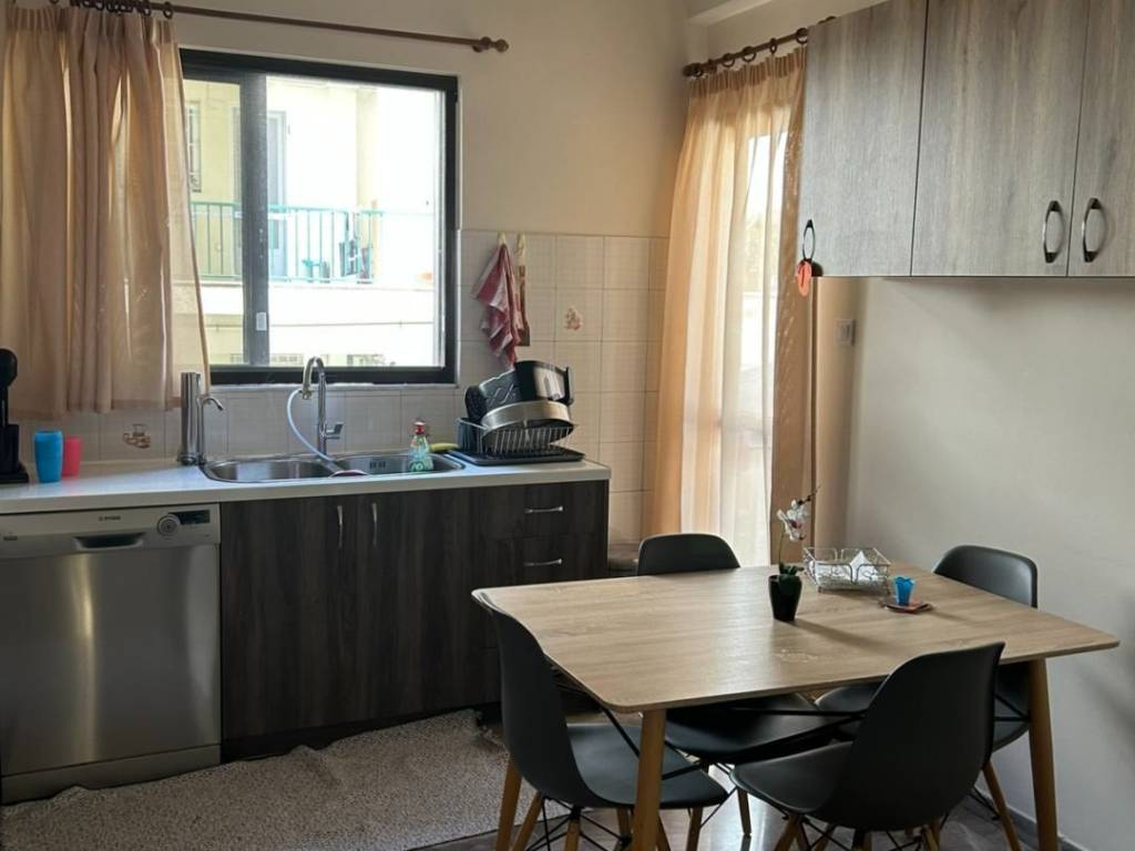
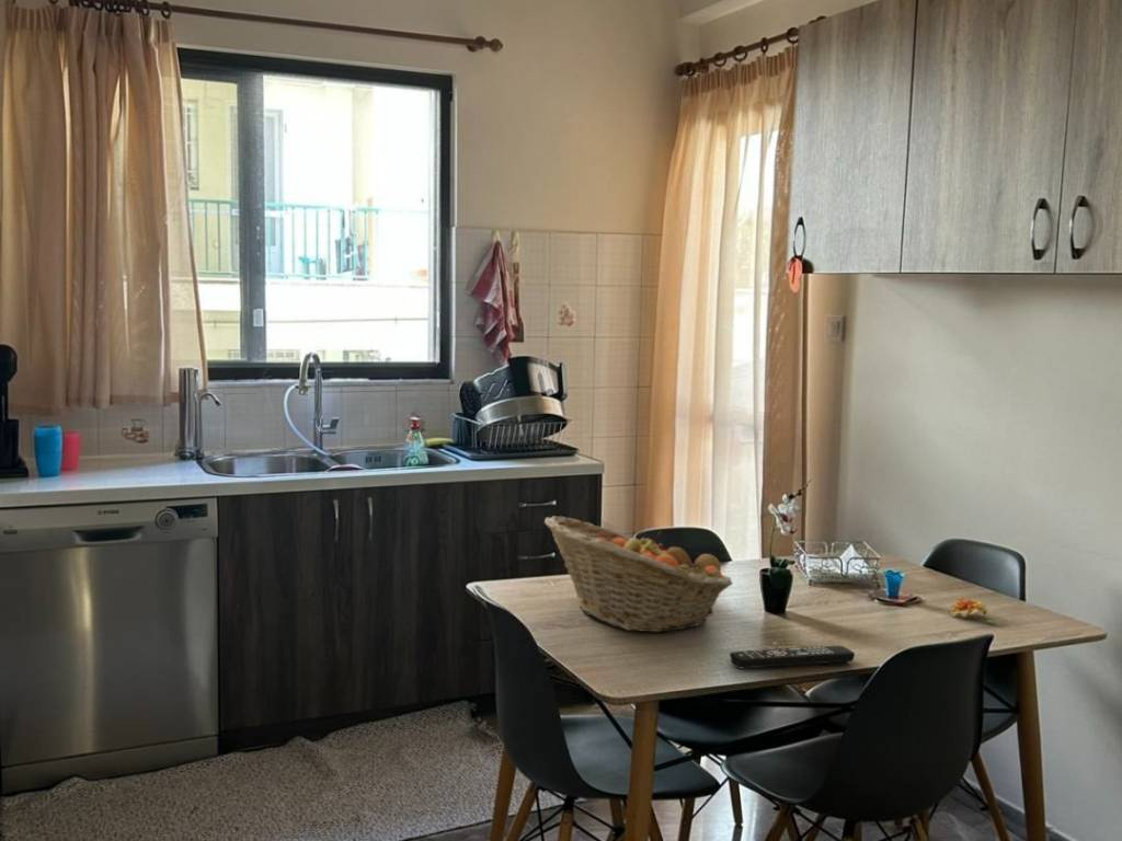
+ remote control (791, 656)
+ fruit basket (634, 566)
+ flower (974, 609)
